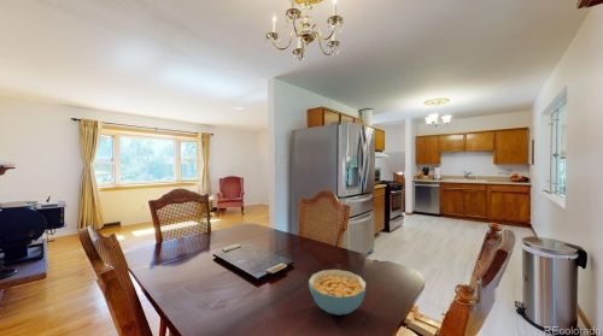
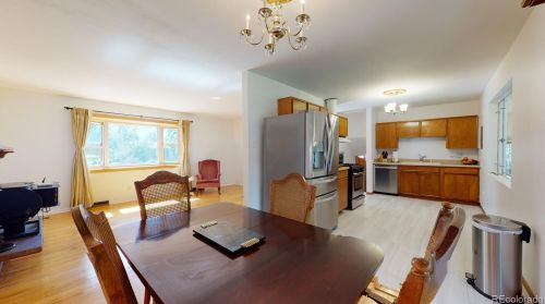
- cereal bowl (336, 295)
